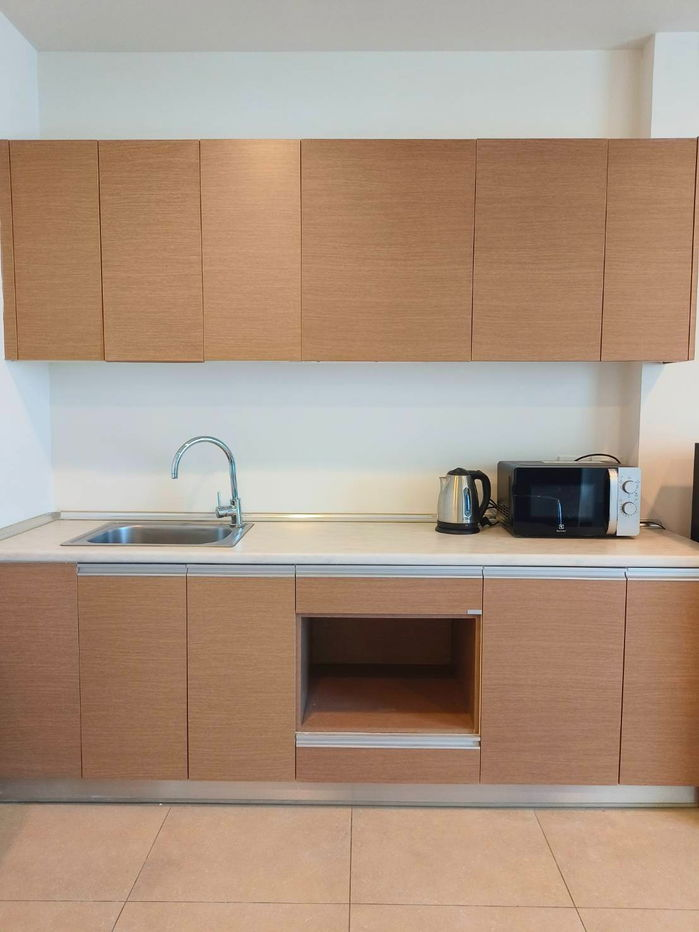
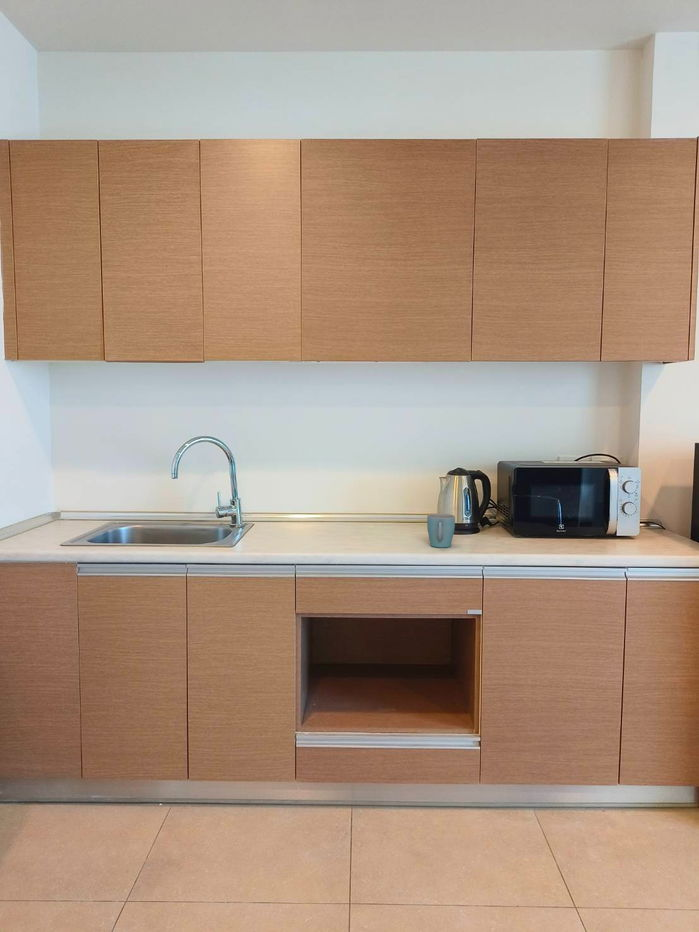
+ mug (440, 531)
